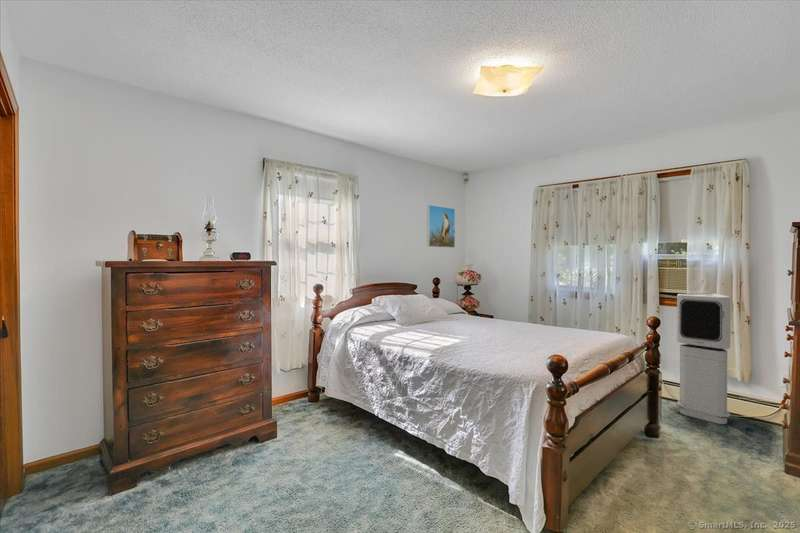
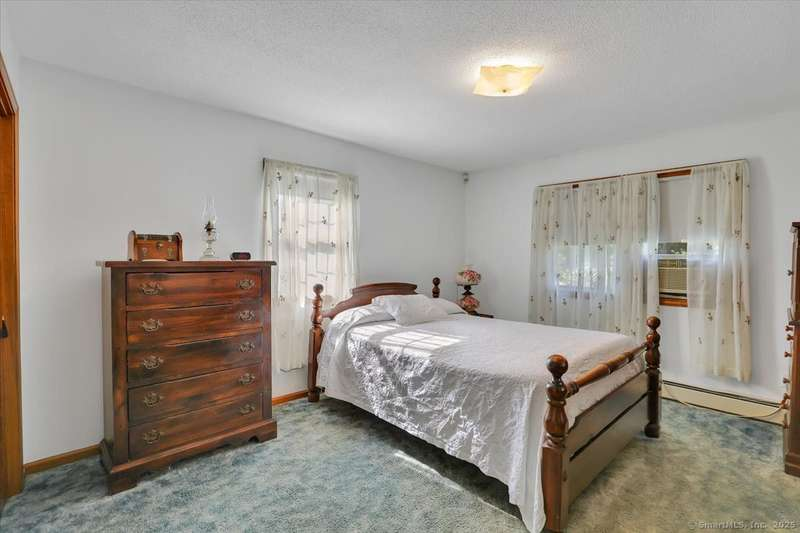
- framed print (441, 227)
- air purifier (706, 354)
